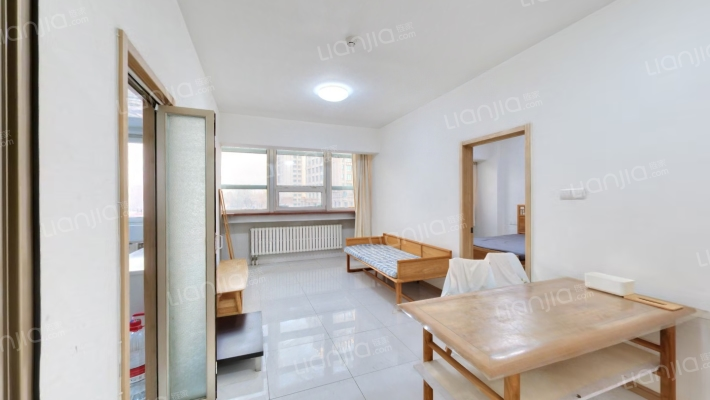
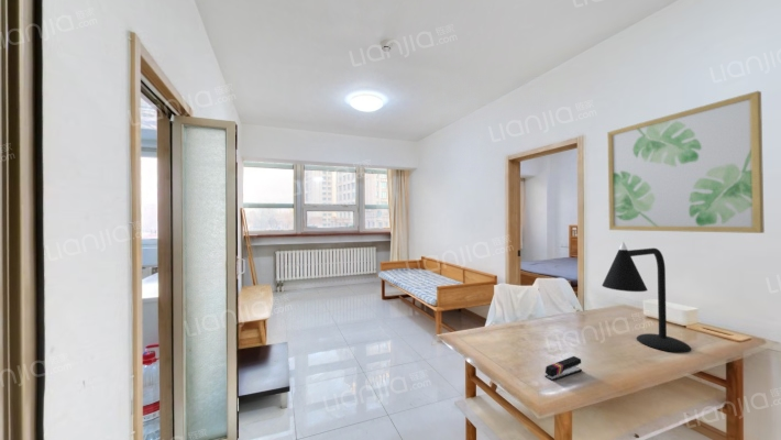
+ desk lamp (645, 290)
+ stapler (563, 367)
+ wall art (671, 173)
